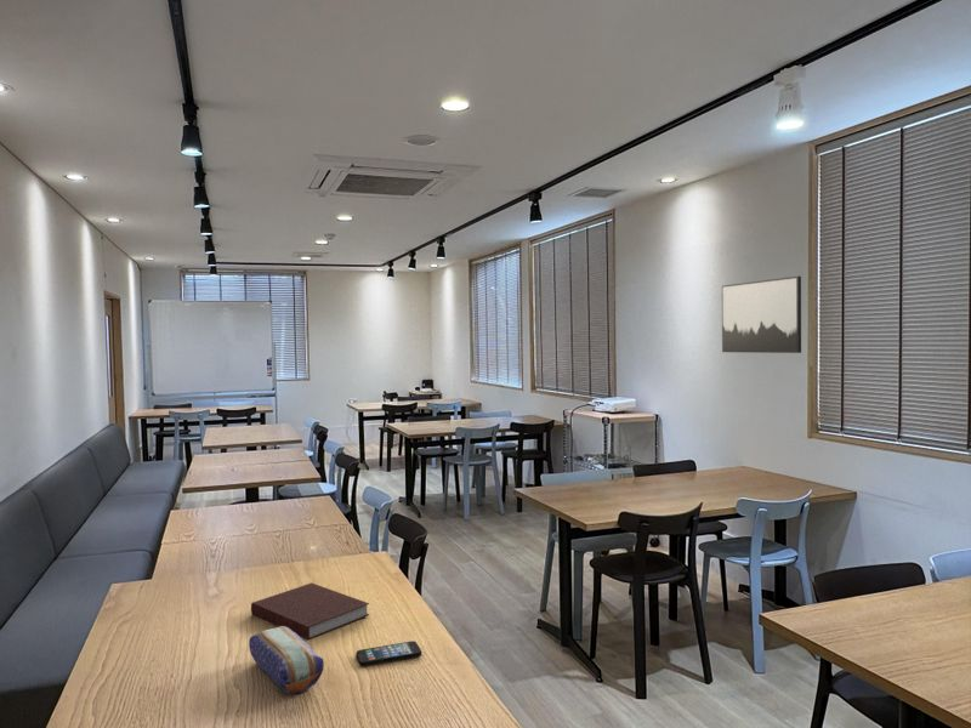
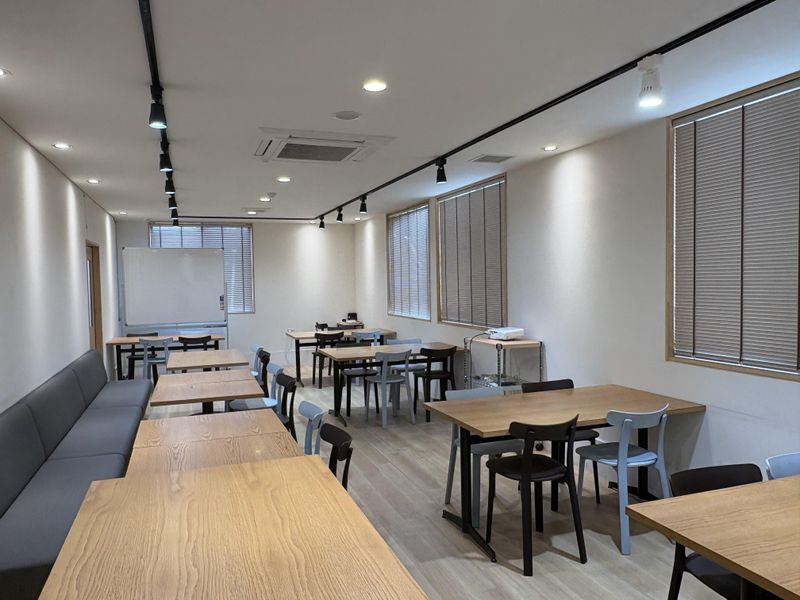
- pencil case (285, 655)
- wall art (759, 317)
- notebook (310, 608)
- smartphone (388, 653)
